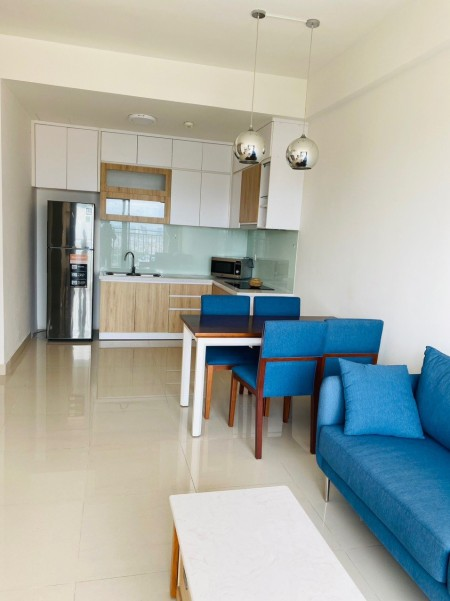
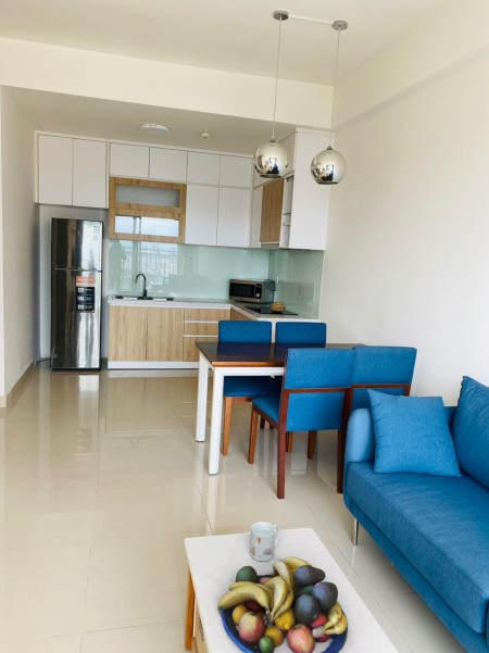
+ mug (266, 539)
+ fruit bowl (285, 597)
